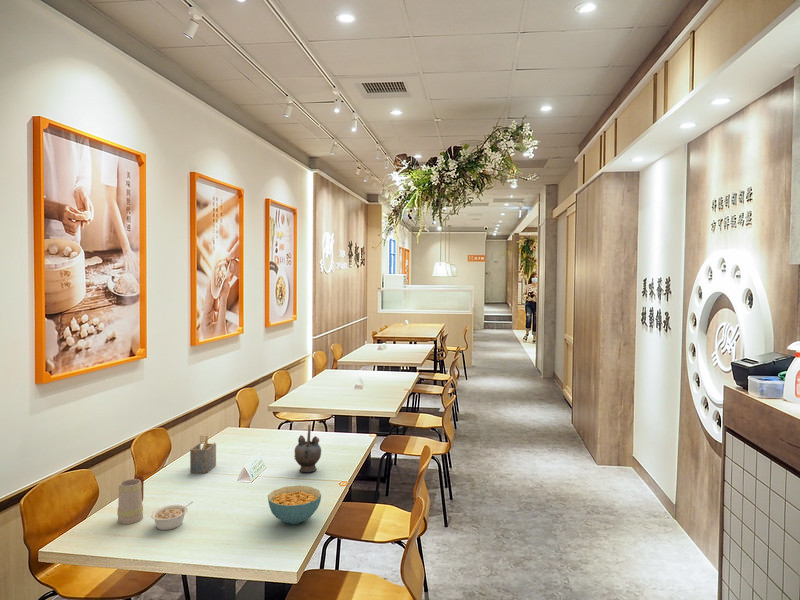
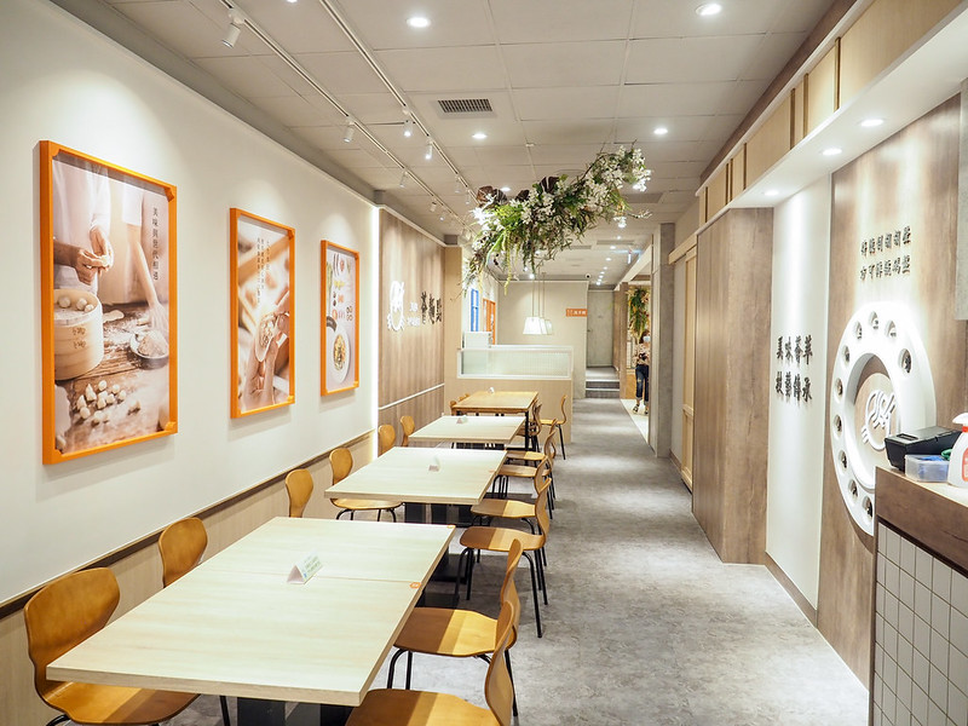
- mug (133, 498)
- napkin holder (203, 453)
- legume (170, 516)
- cereal bowl (294, 507)
- teapot (307, 448)
